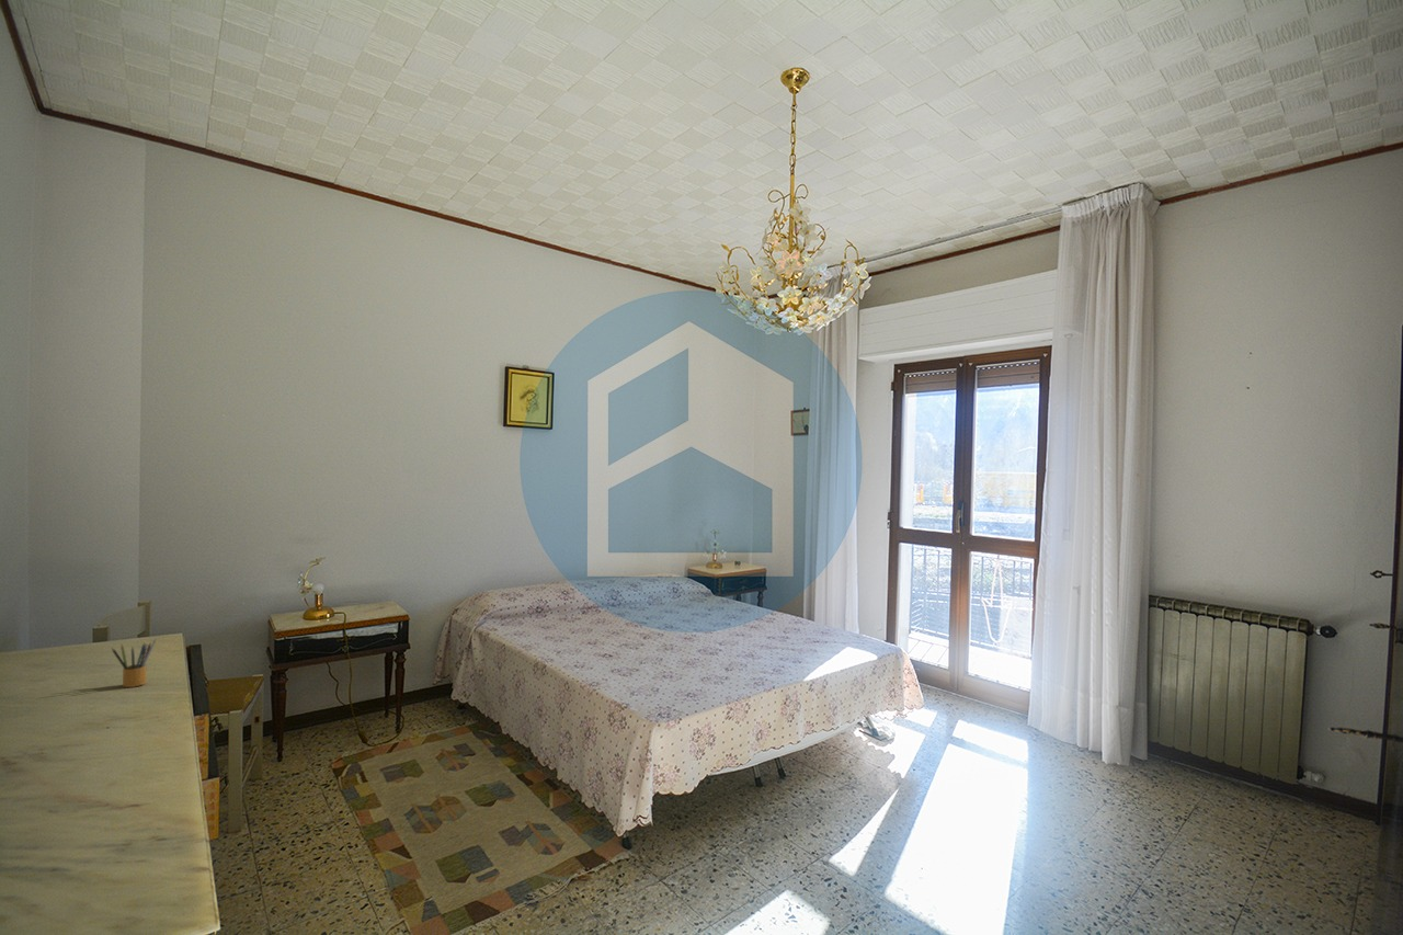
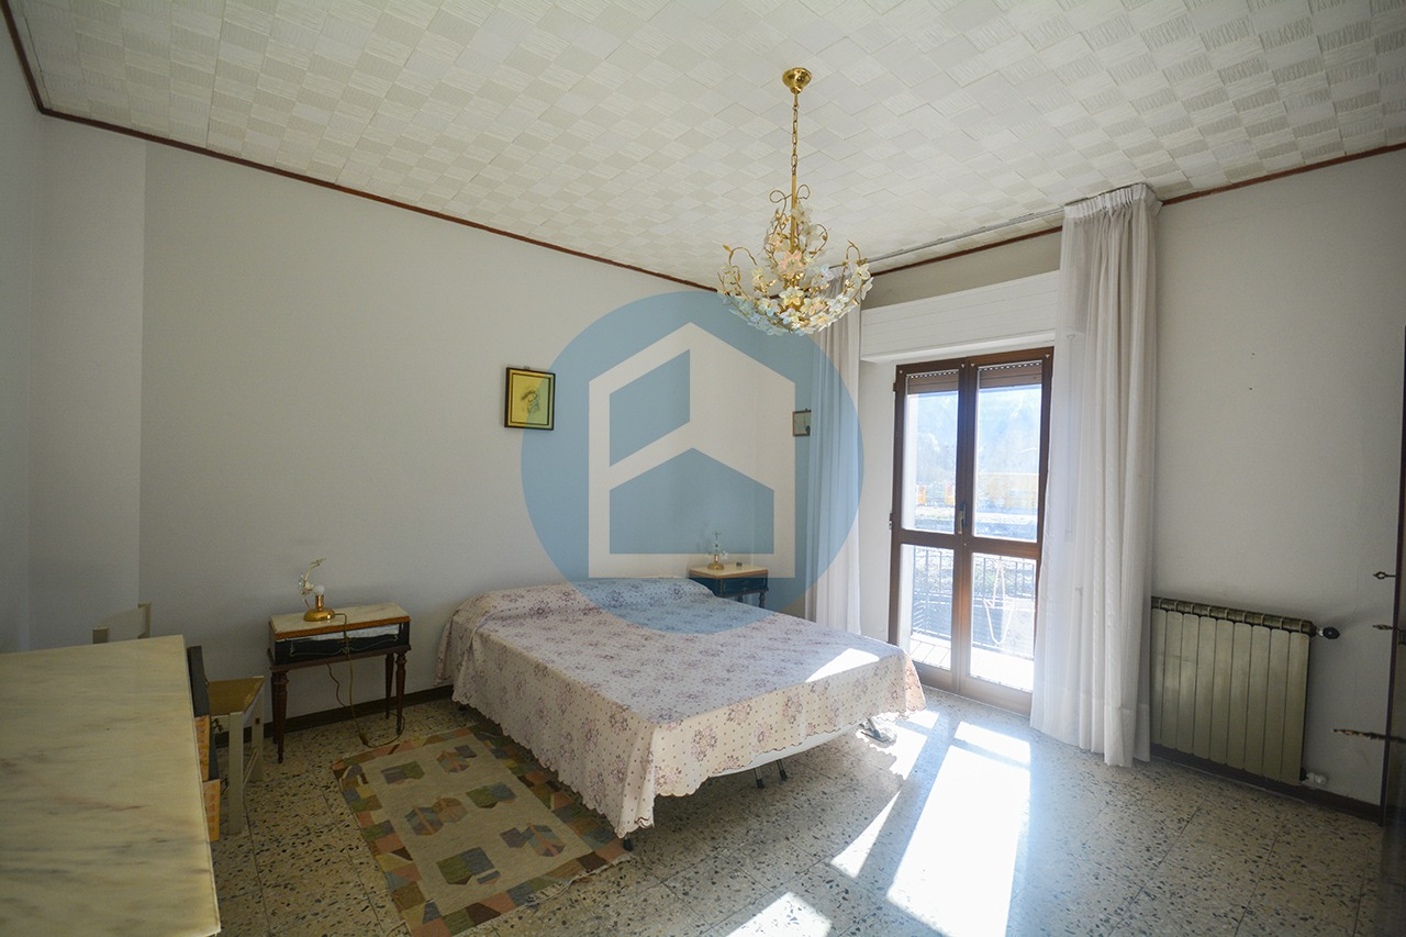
- pencil box (133, 662)
